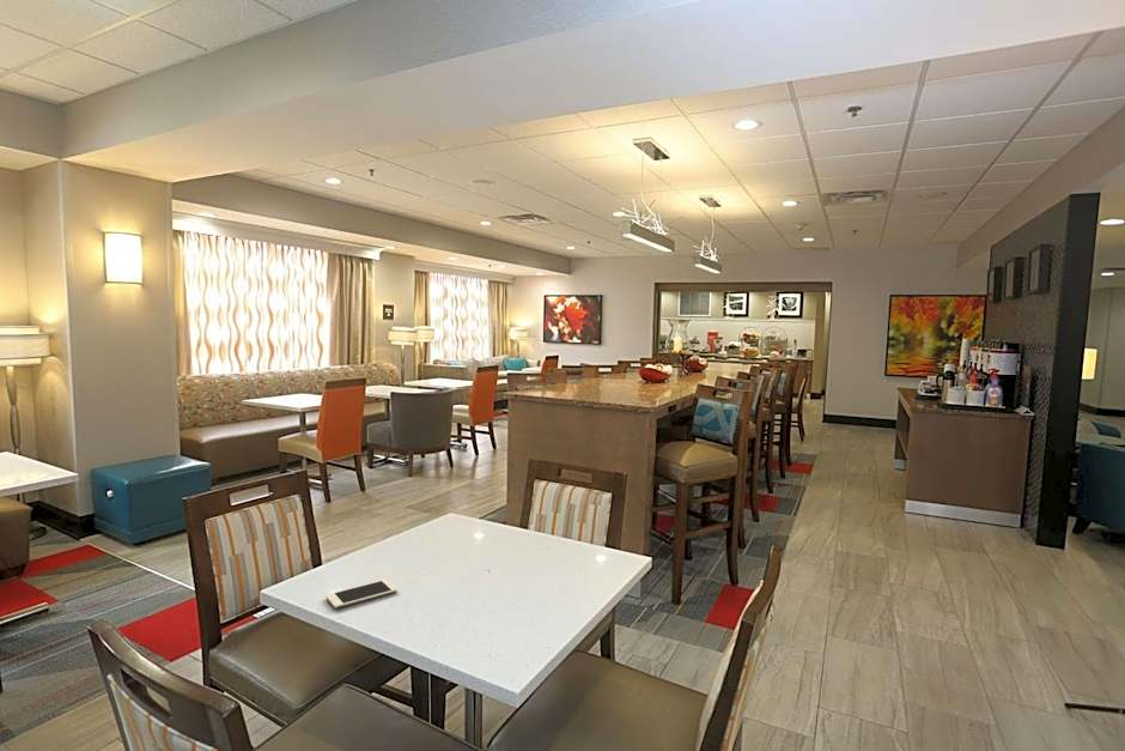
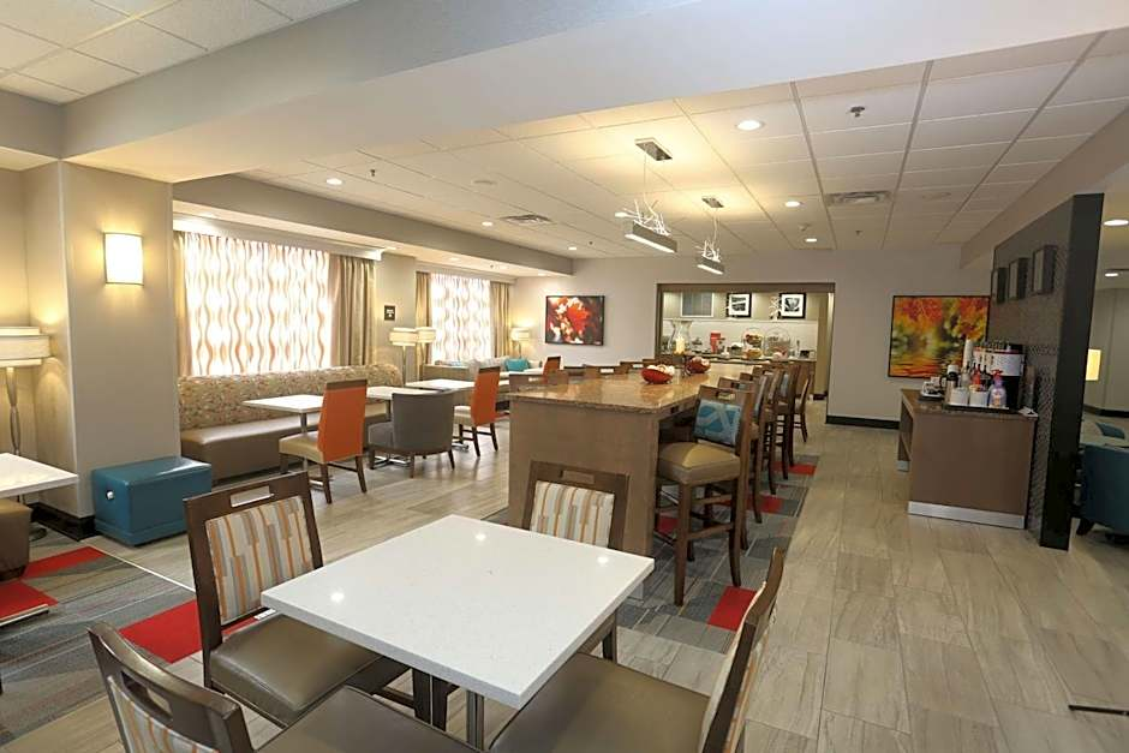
- cell phone (361, 593)
